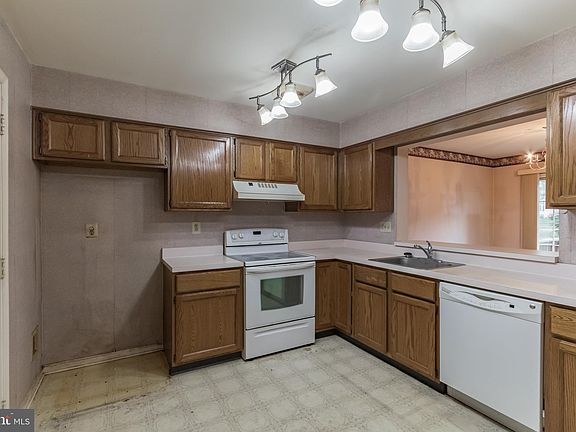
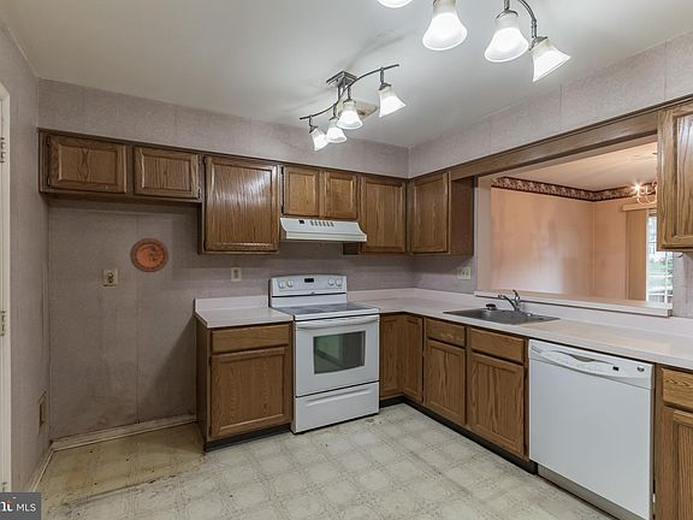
+ decorative plate (149, 255)
